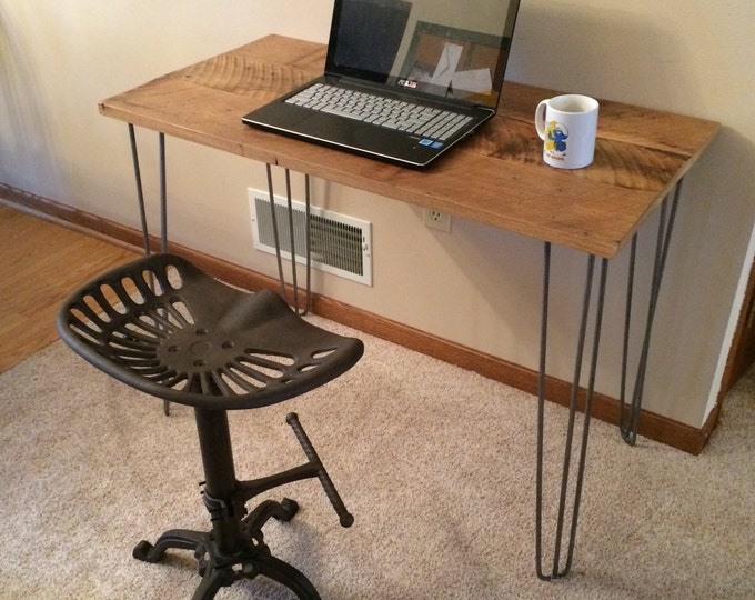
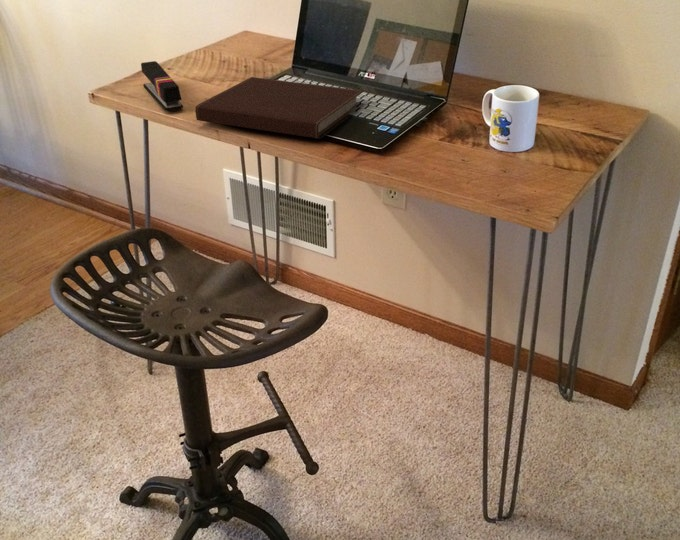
+ notebook (282, 105)
+ stapler (160, 84)
